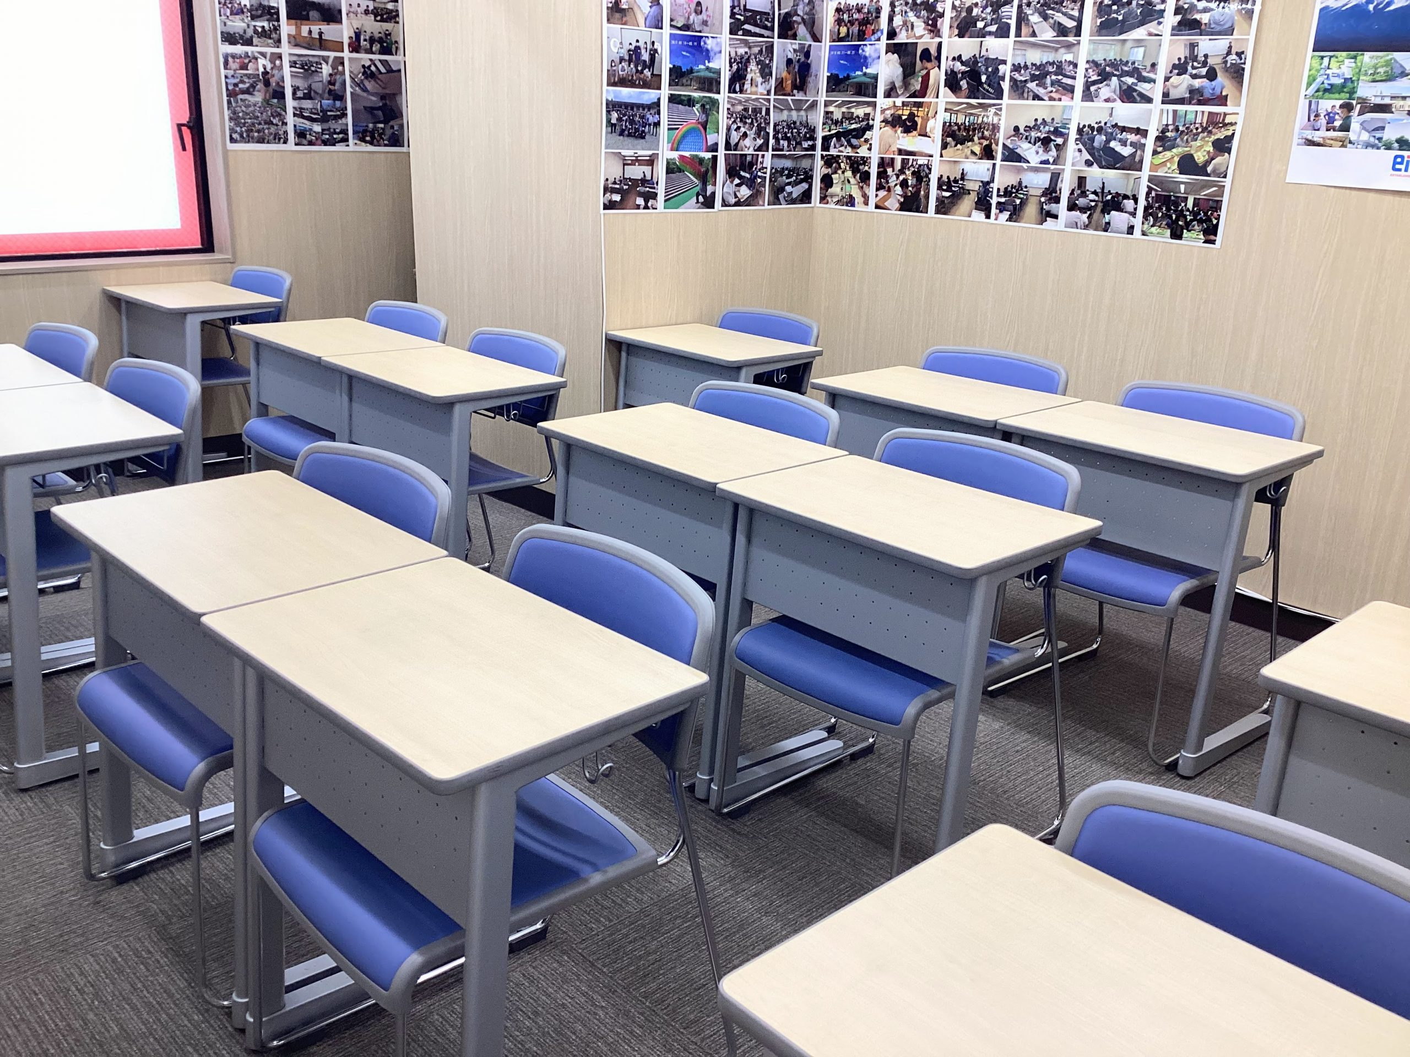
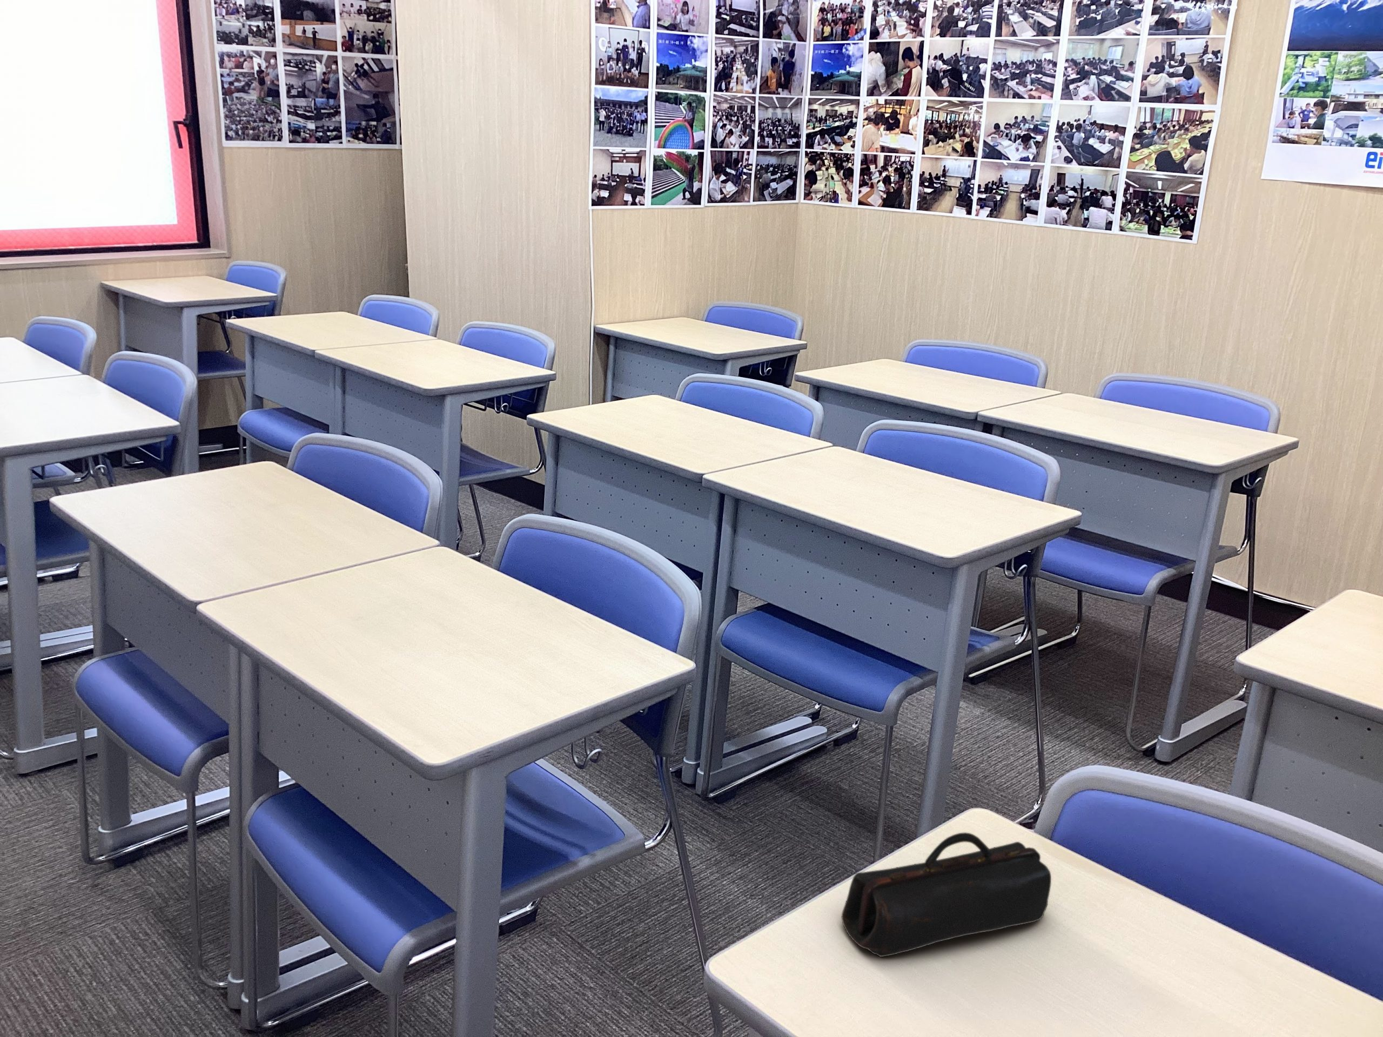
+ pencil case (951, 880)
